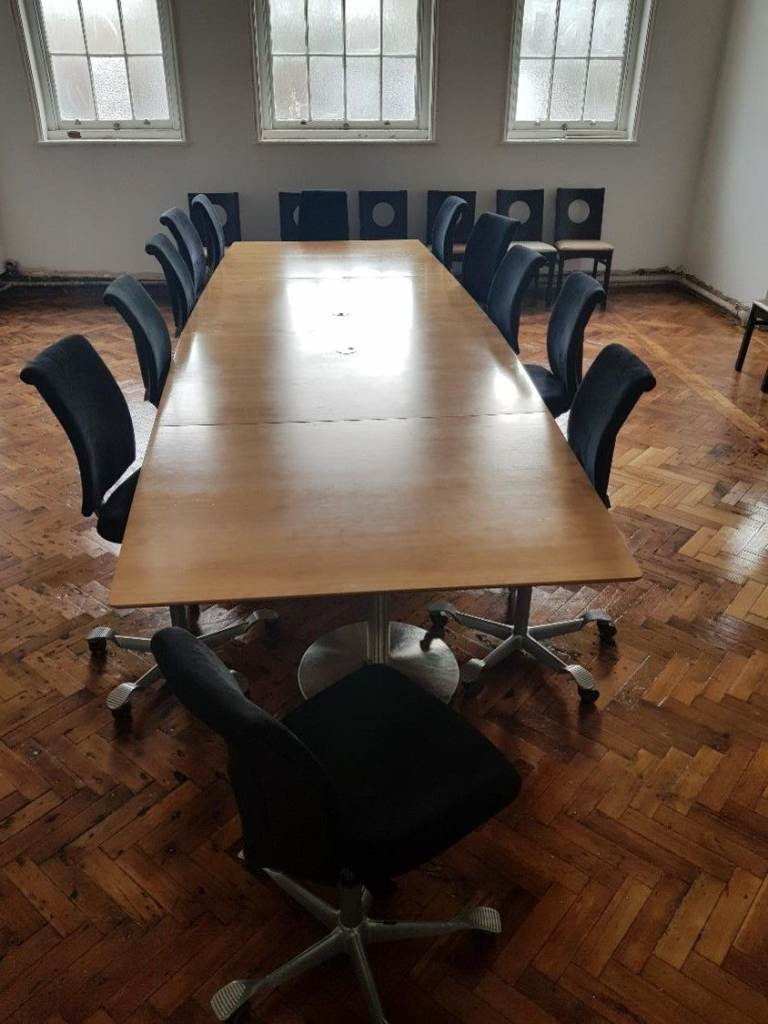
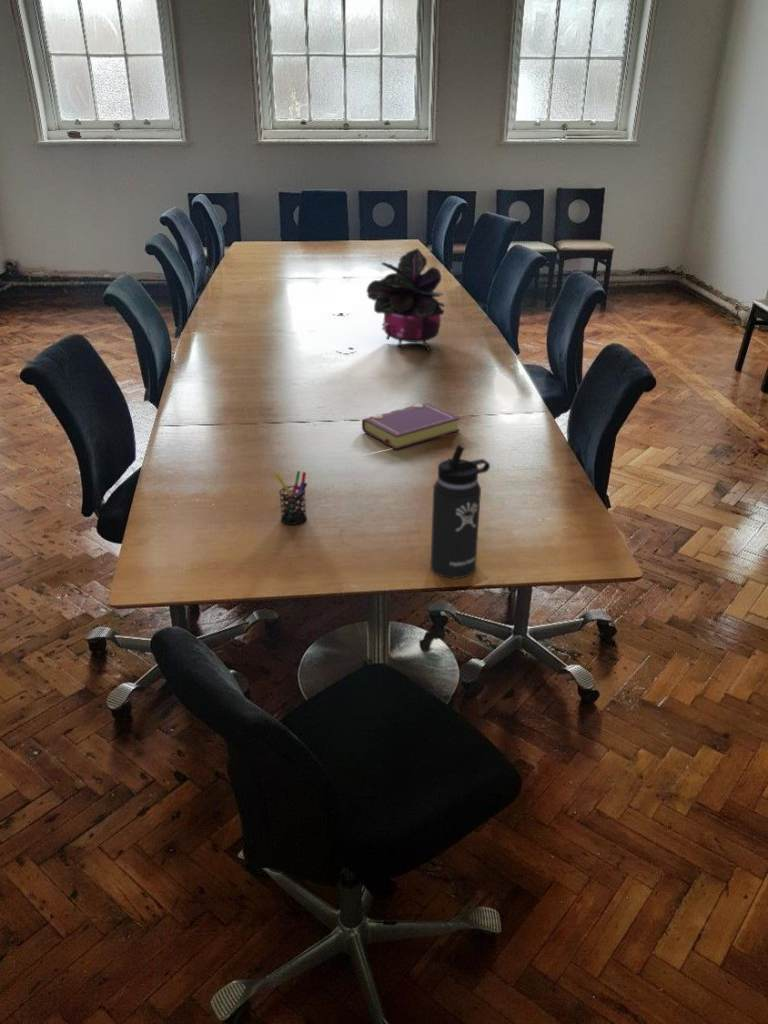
+ book (409, 424)
+ thermos bottle (460, 507)
+ pen holder (295, 494)
+ potted plant (410, 299)
